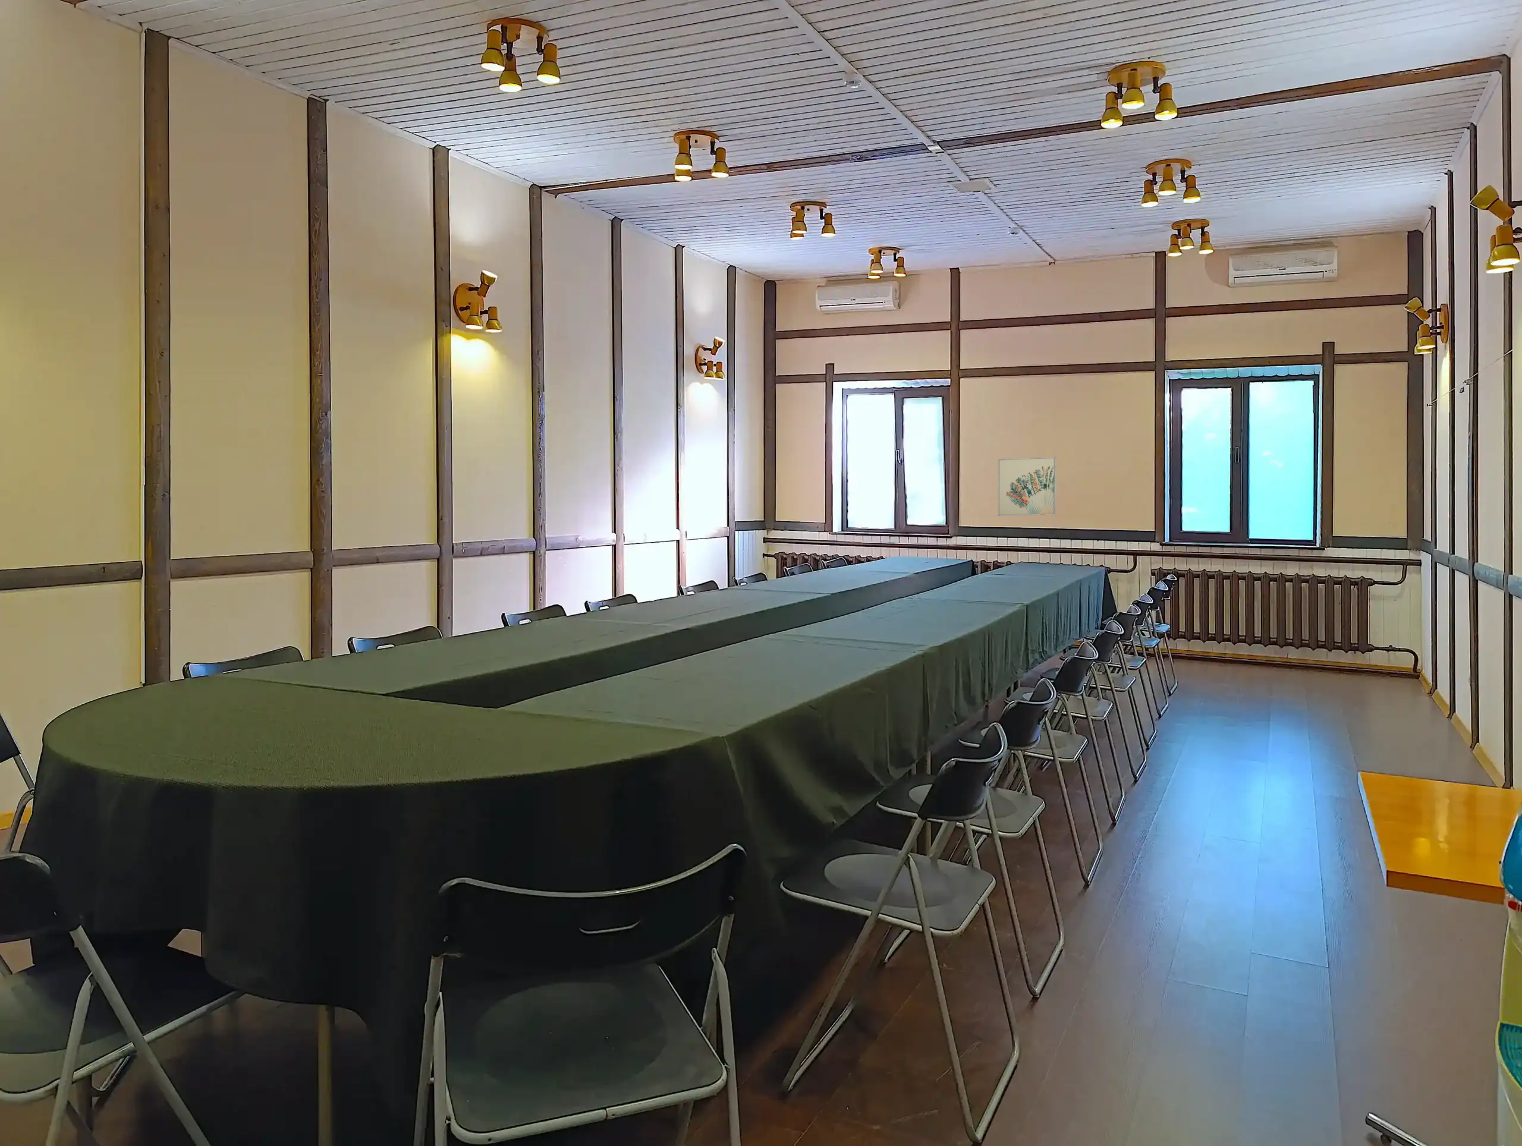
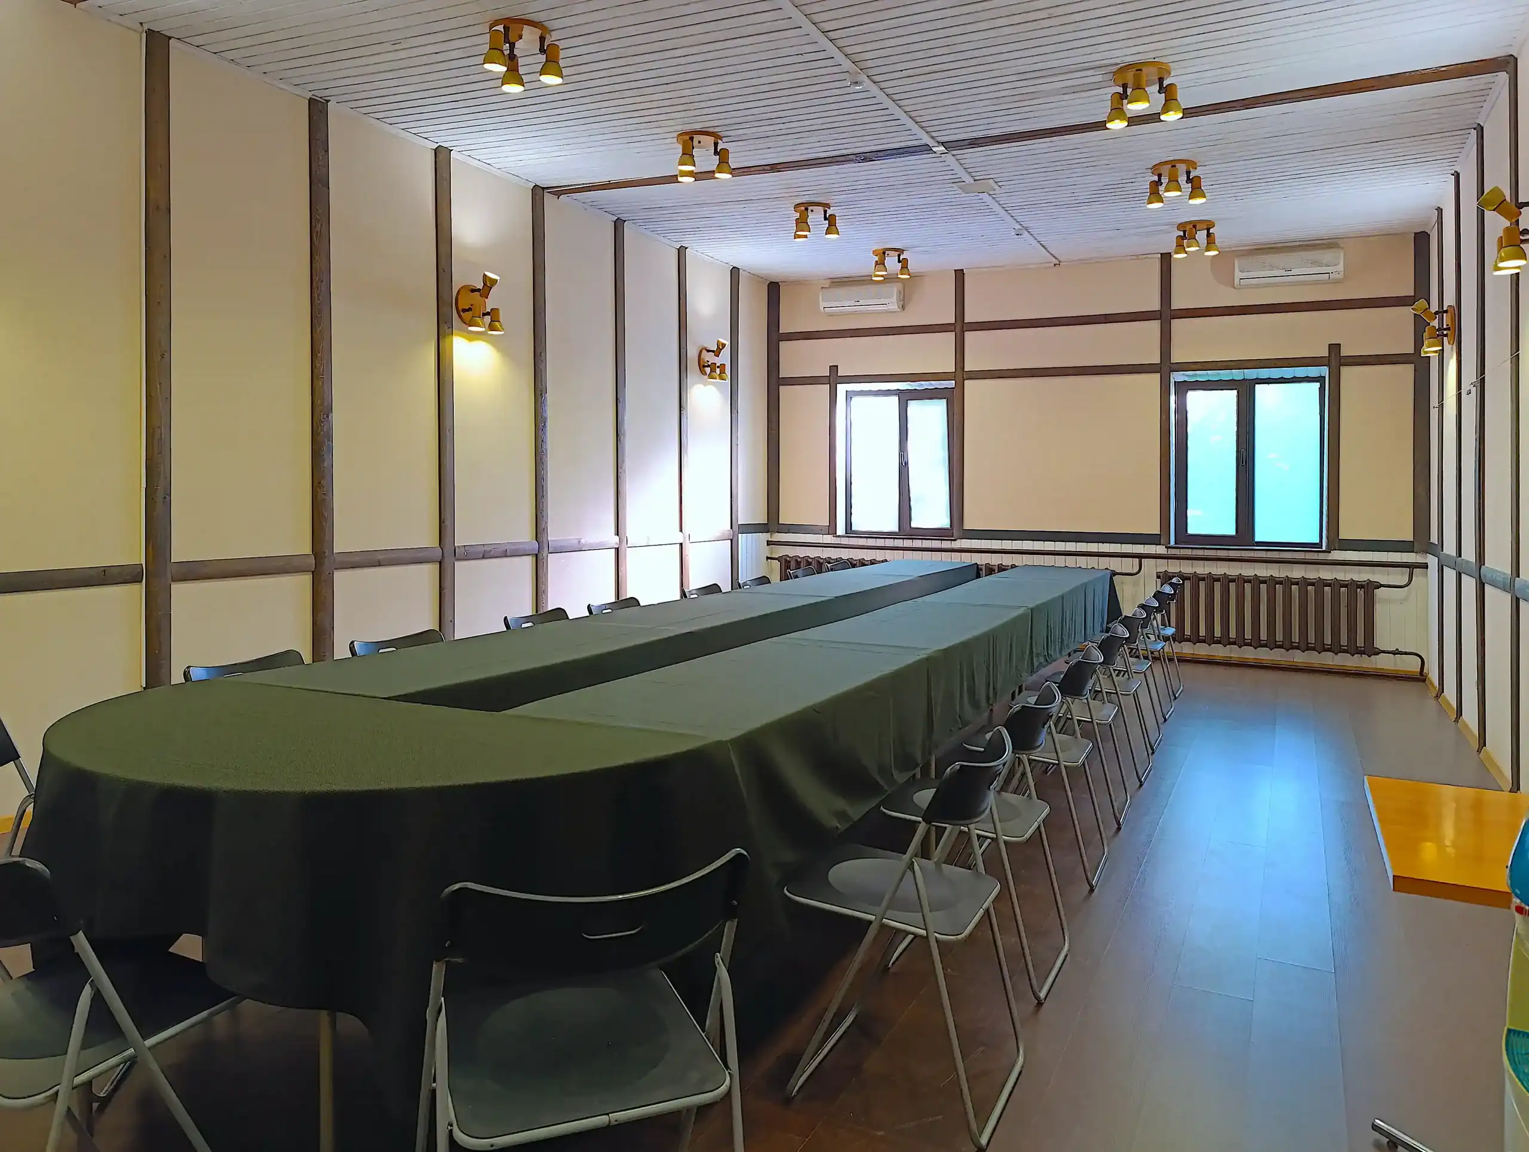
- wall art (1026, 486)
